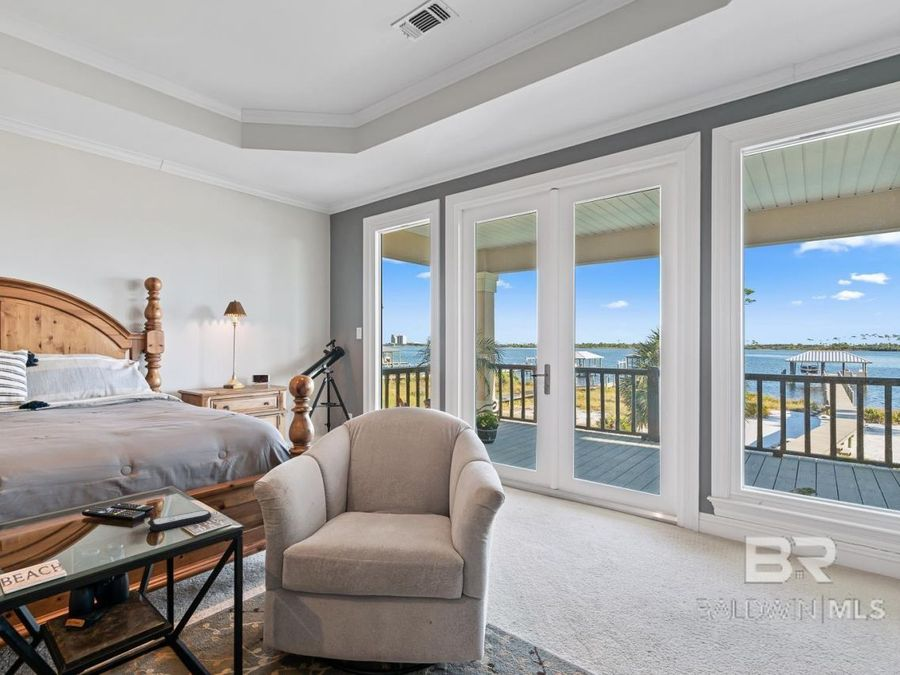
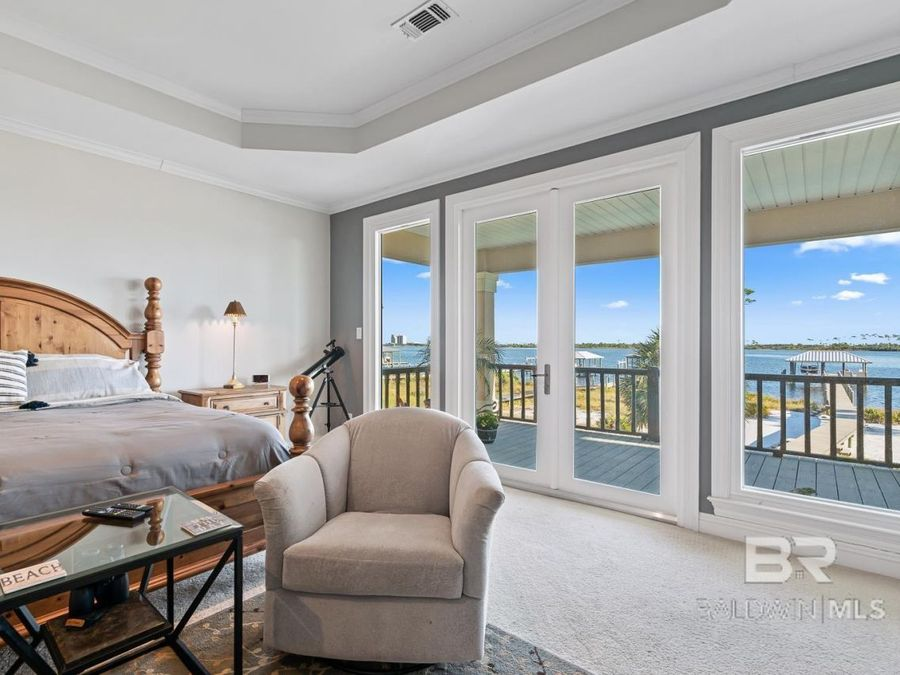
- remote control (181, 519)
